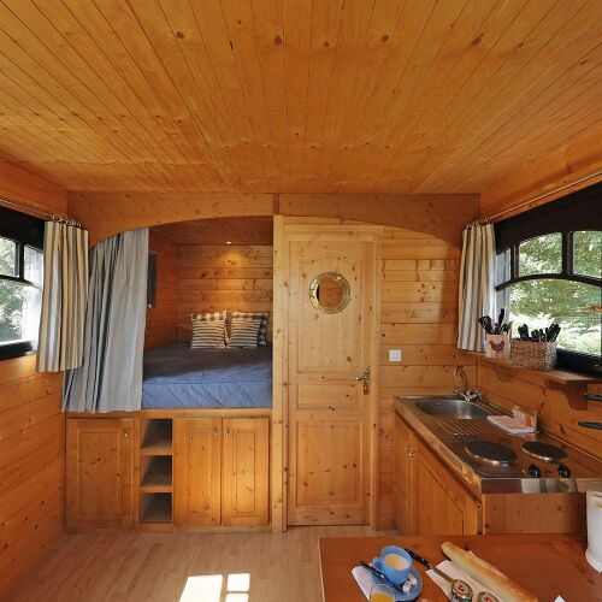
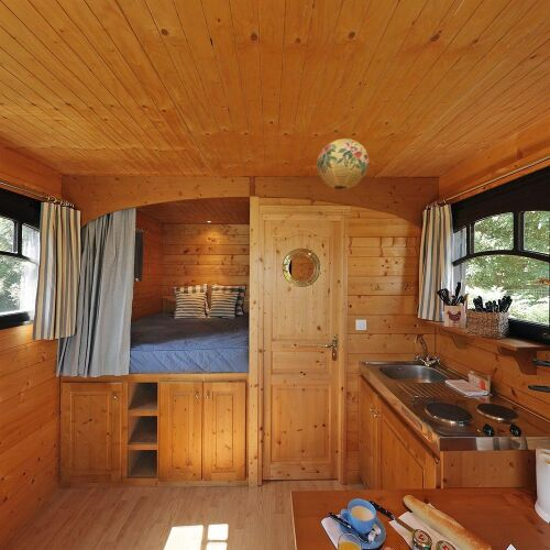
+ paper lantern (342, 165)
